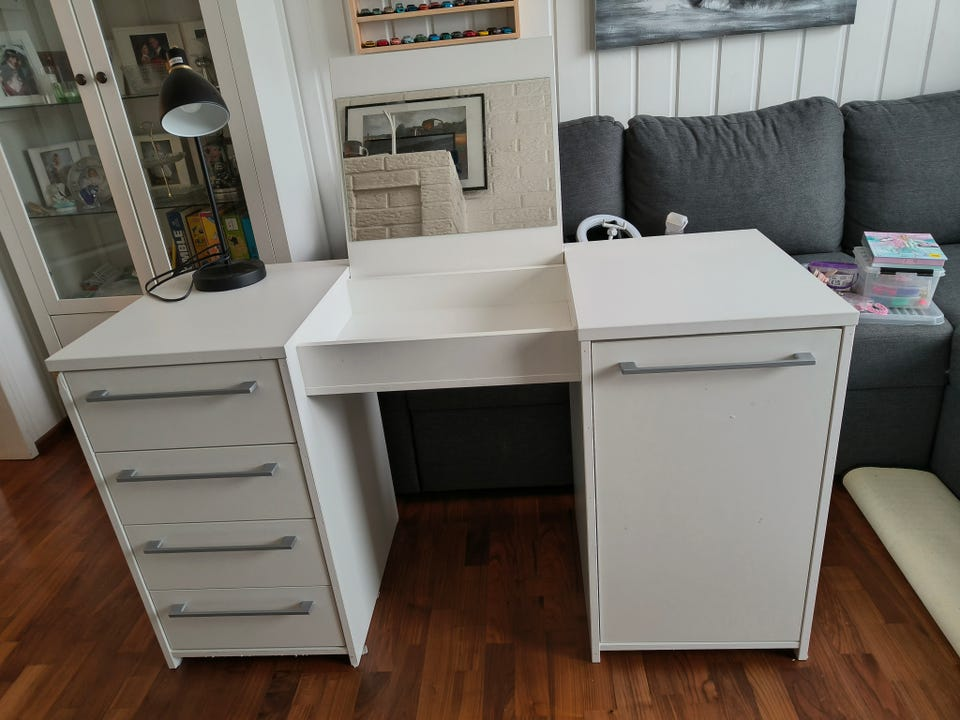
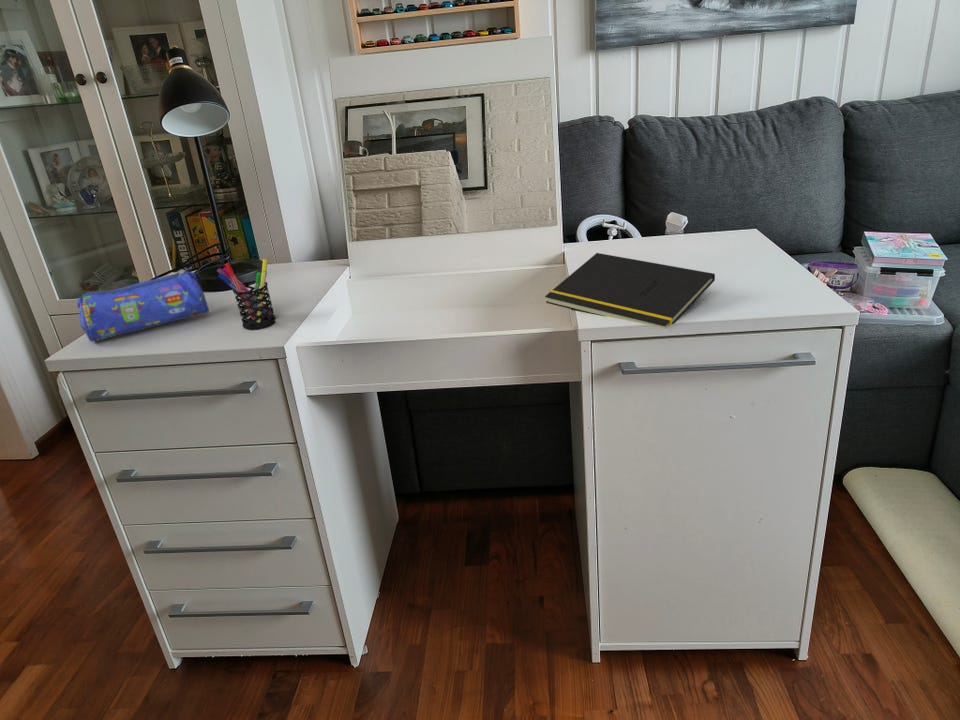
+ pen holder (251, 292)
+ notepad (627, 288)
+ pencil case (144, 303)
